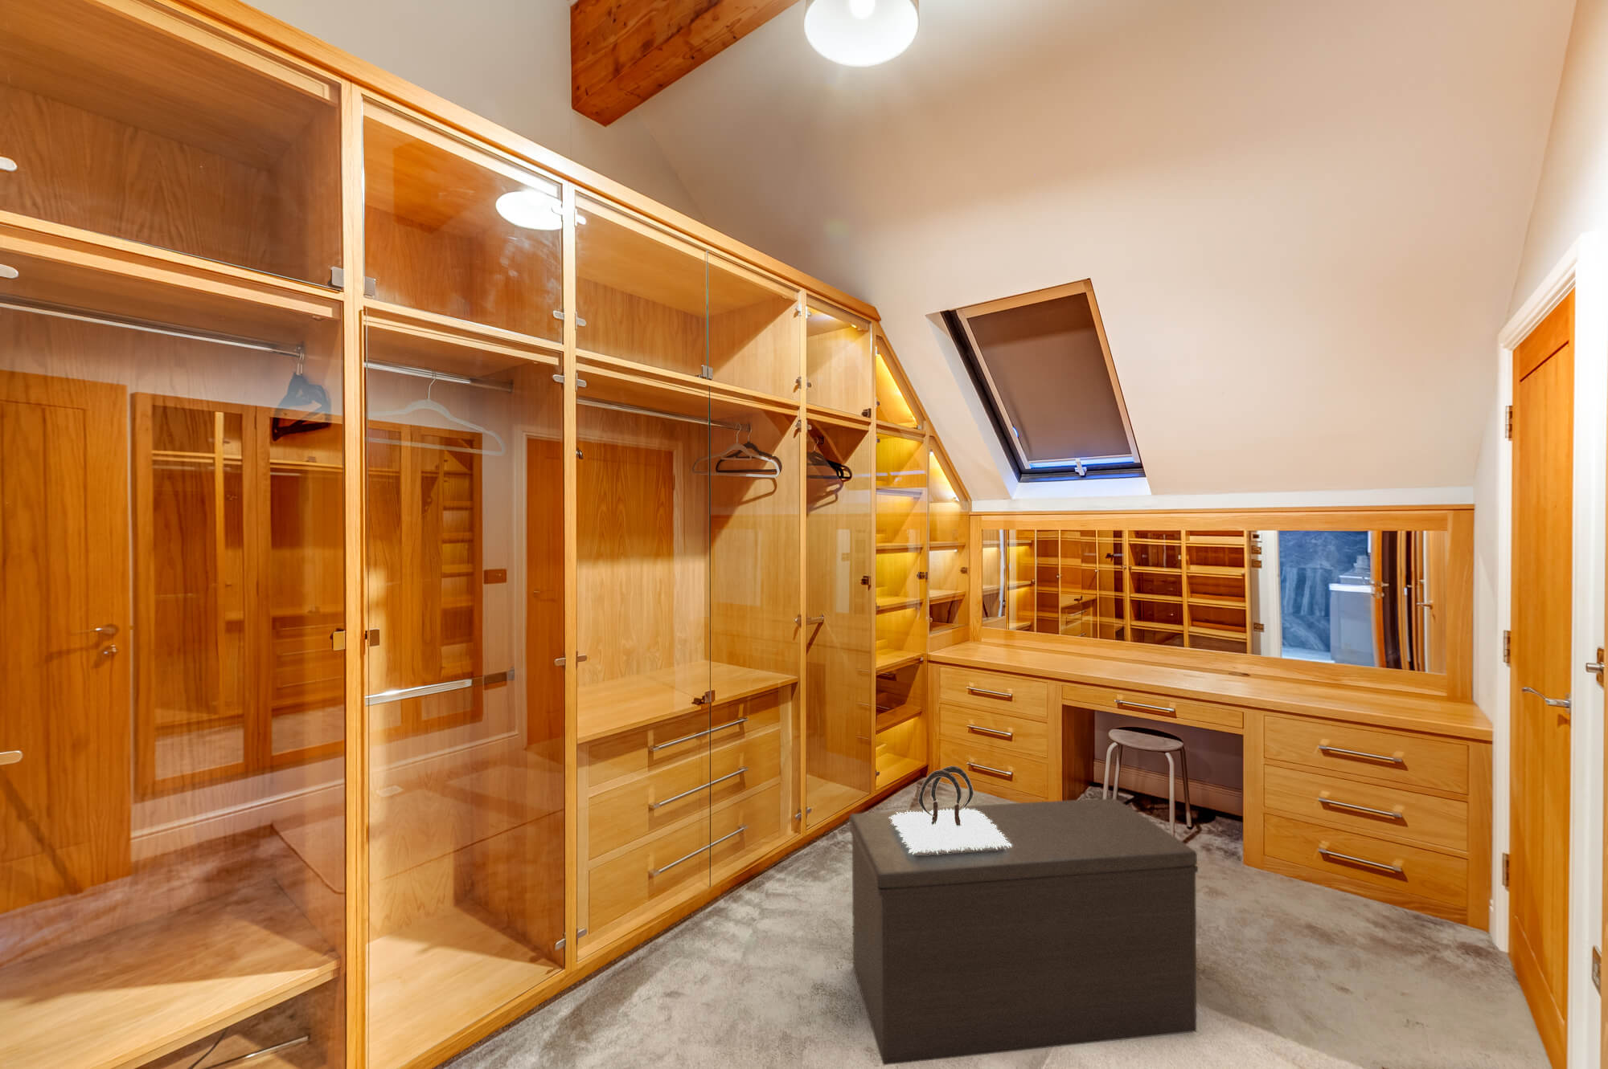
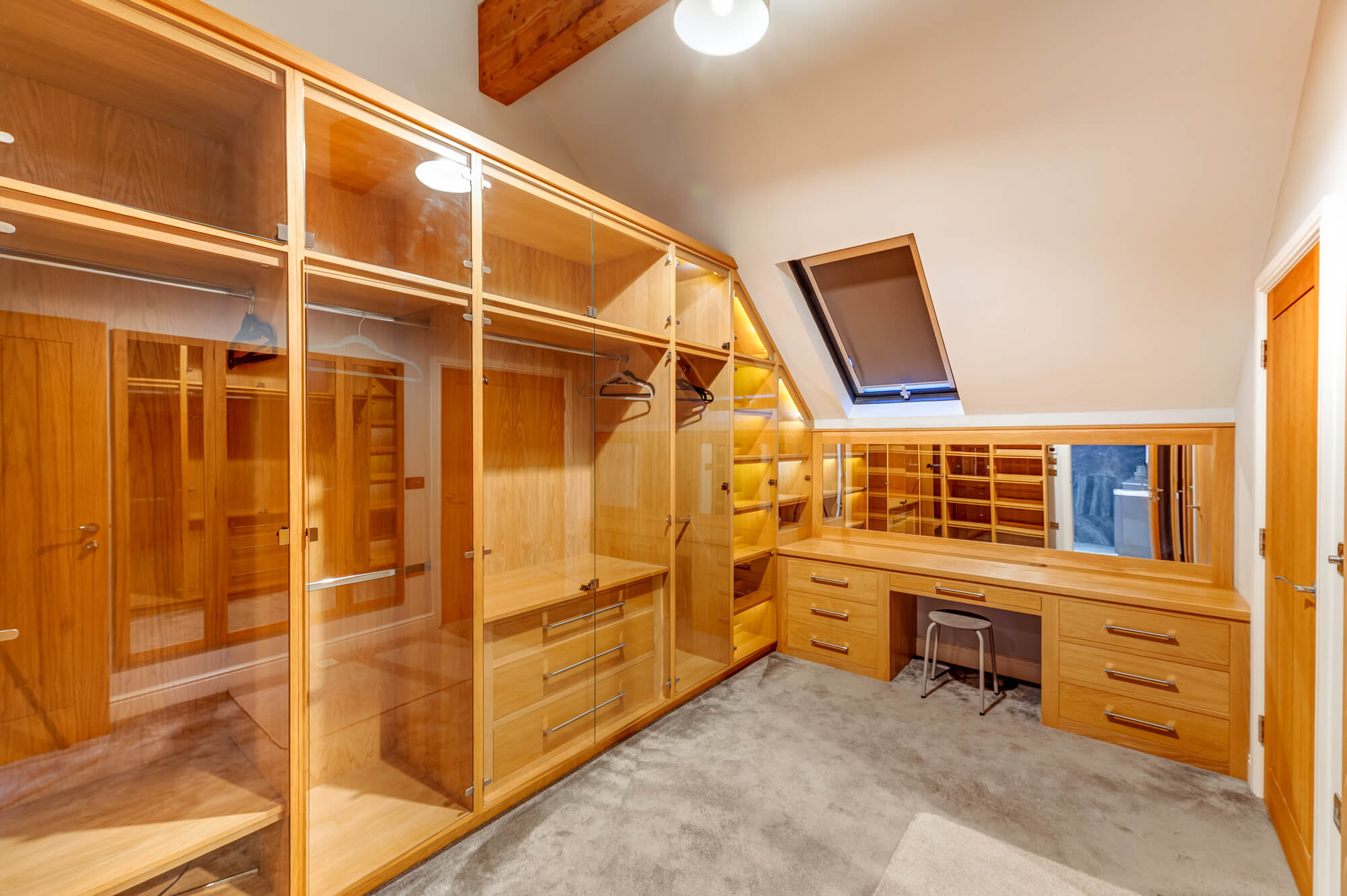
- handbag (947, 808)
- bench (1011, 914)
